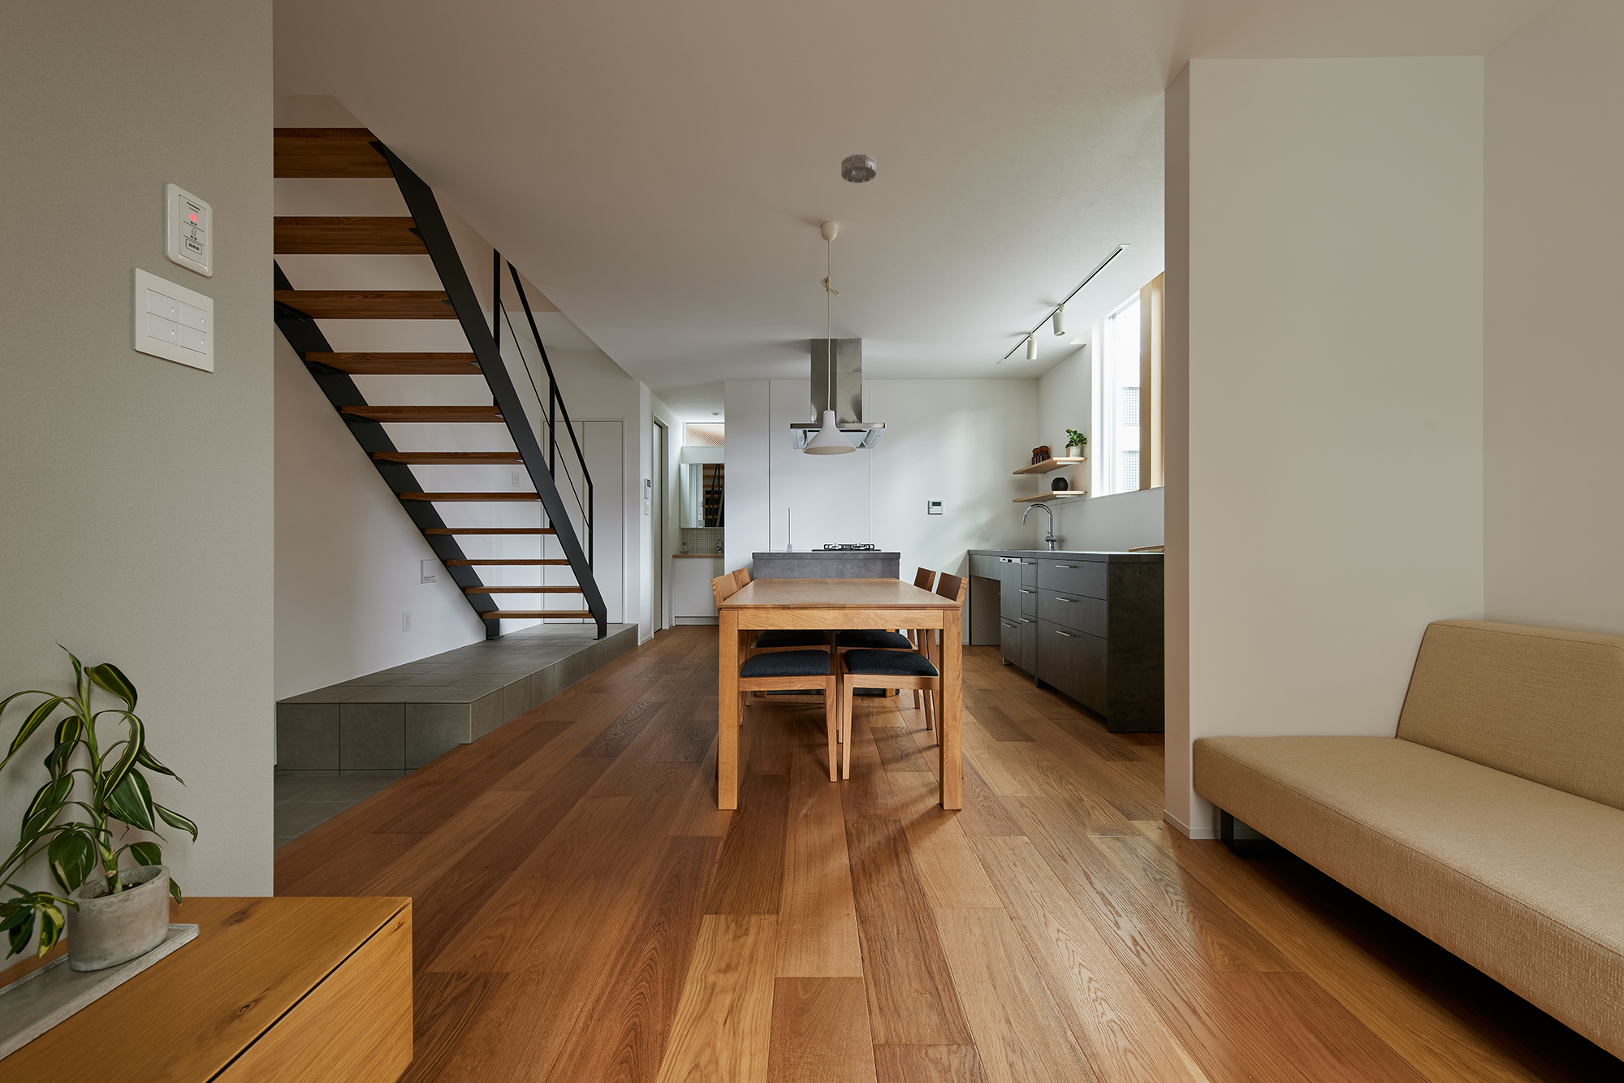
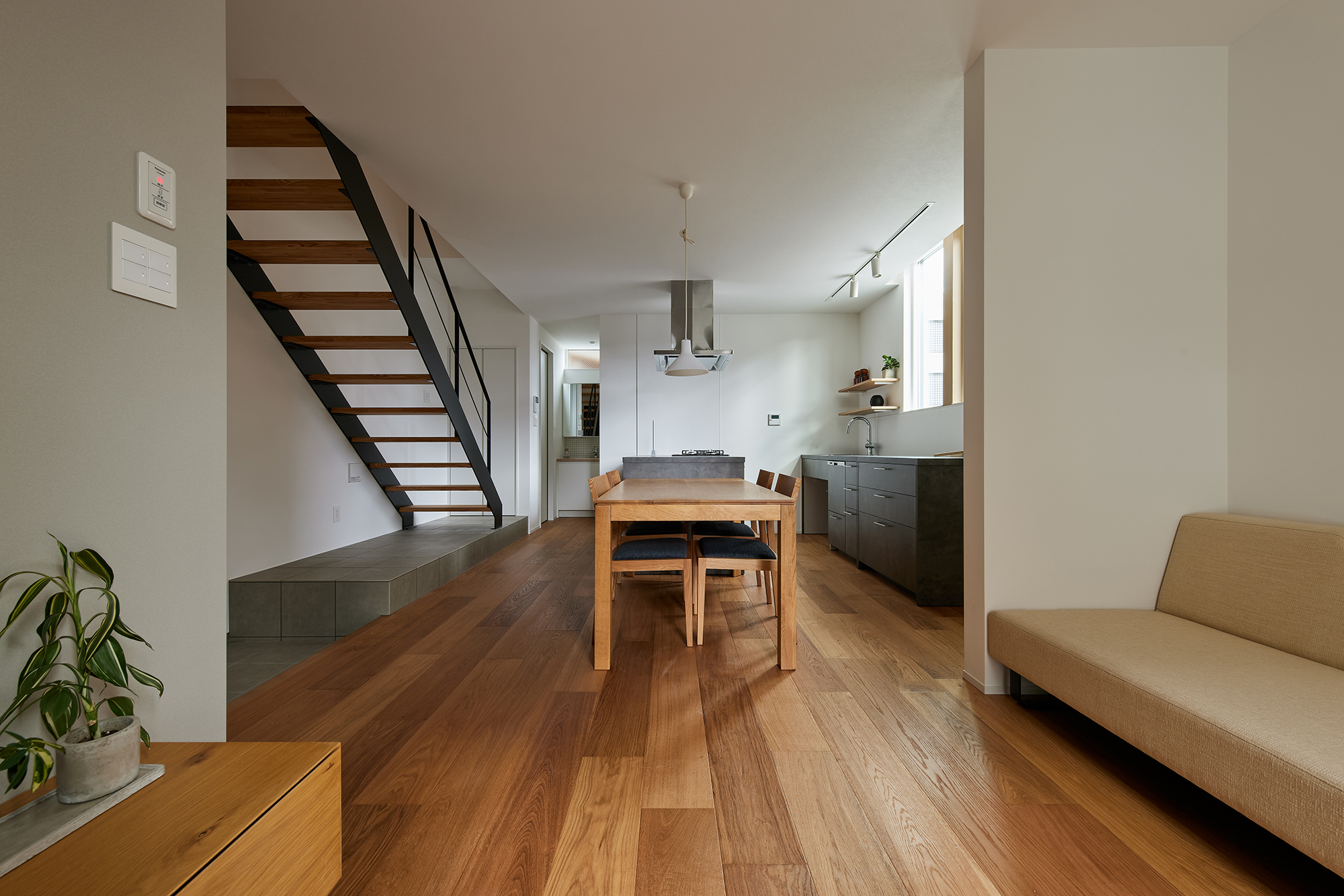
- smoke detector (858, 167)
